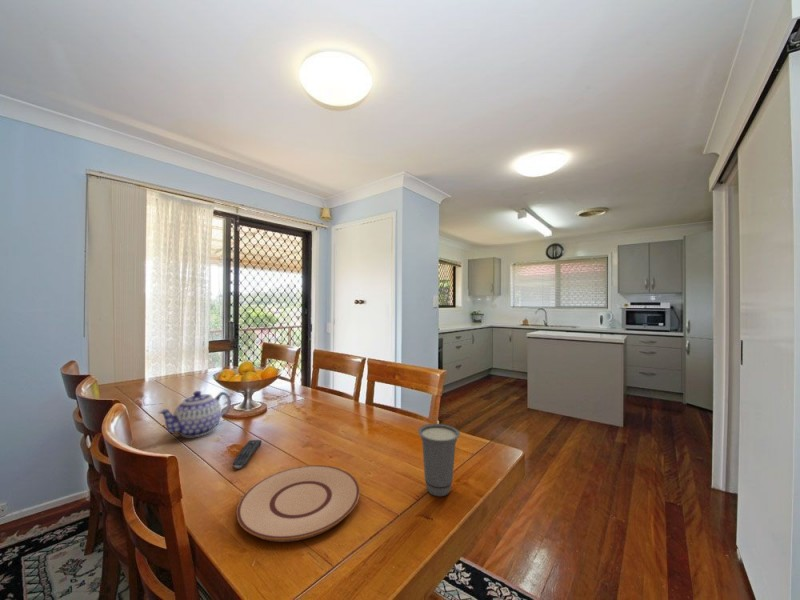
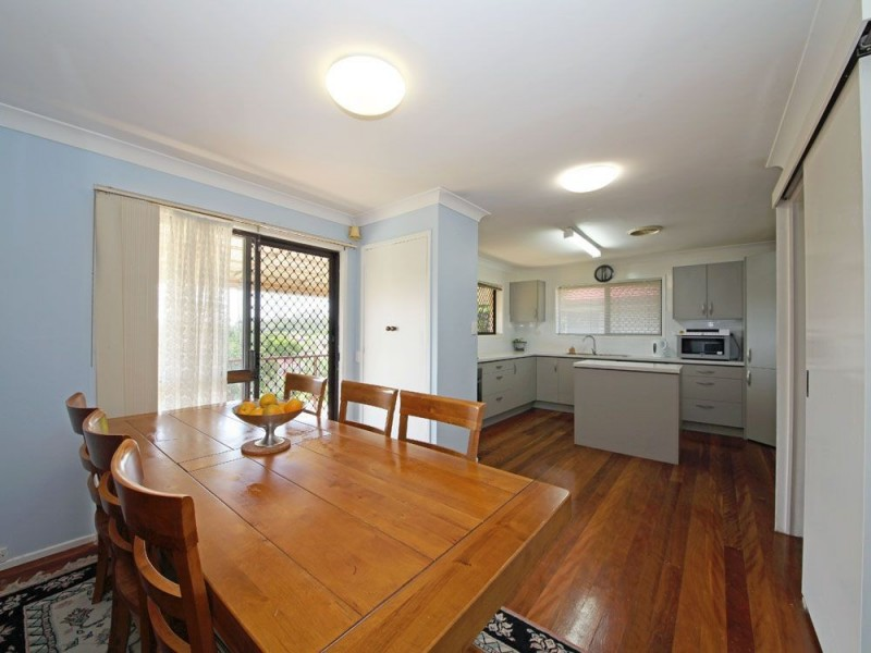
- plate (301, 498)
- remote control (247, 452)
- teapot (197, 411)
- cup (438, 460)
